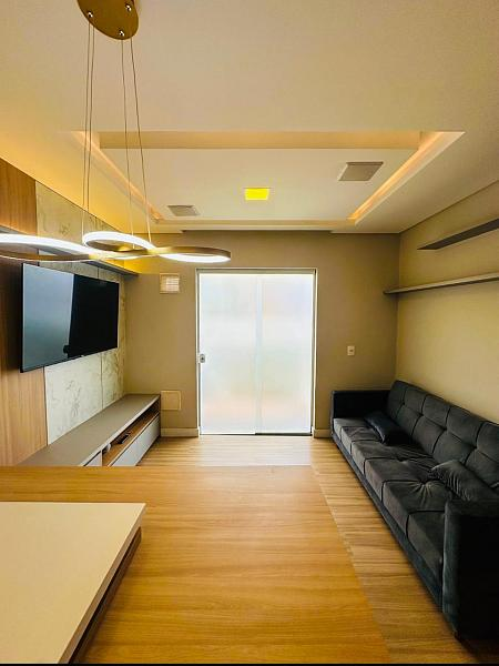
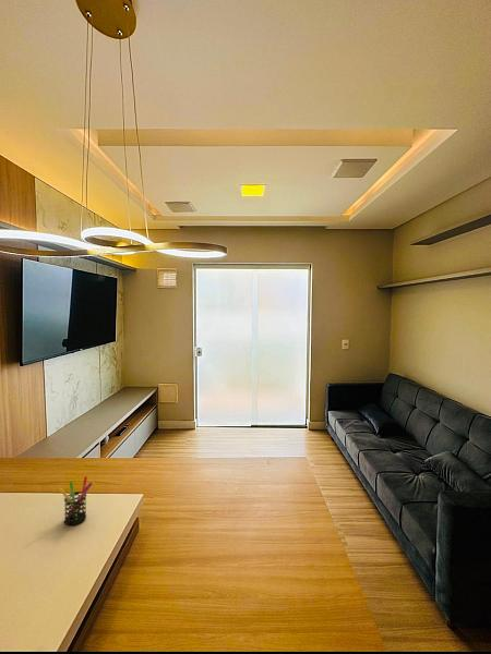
+ pen holder (75, 498)
